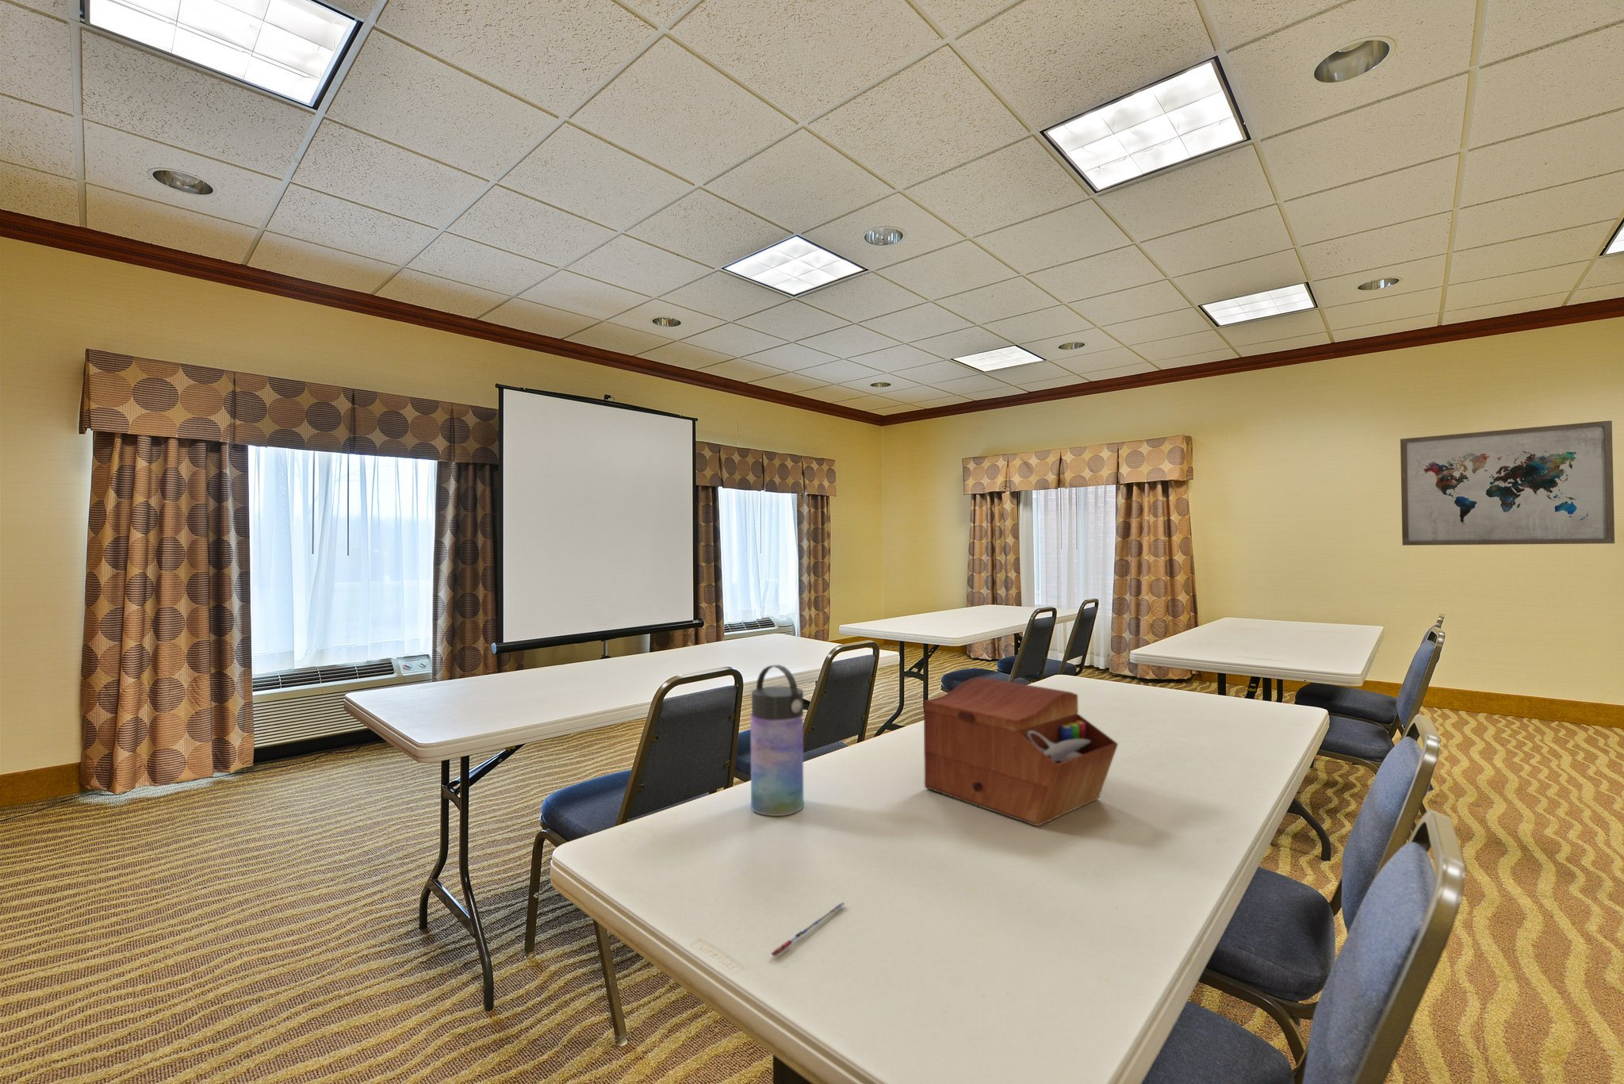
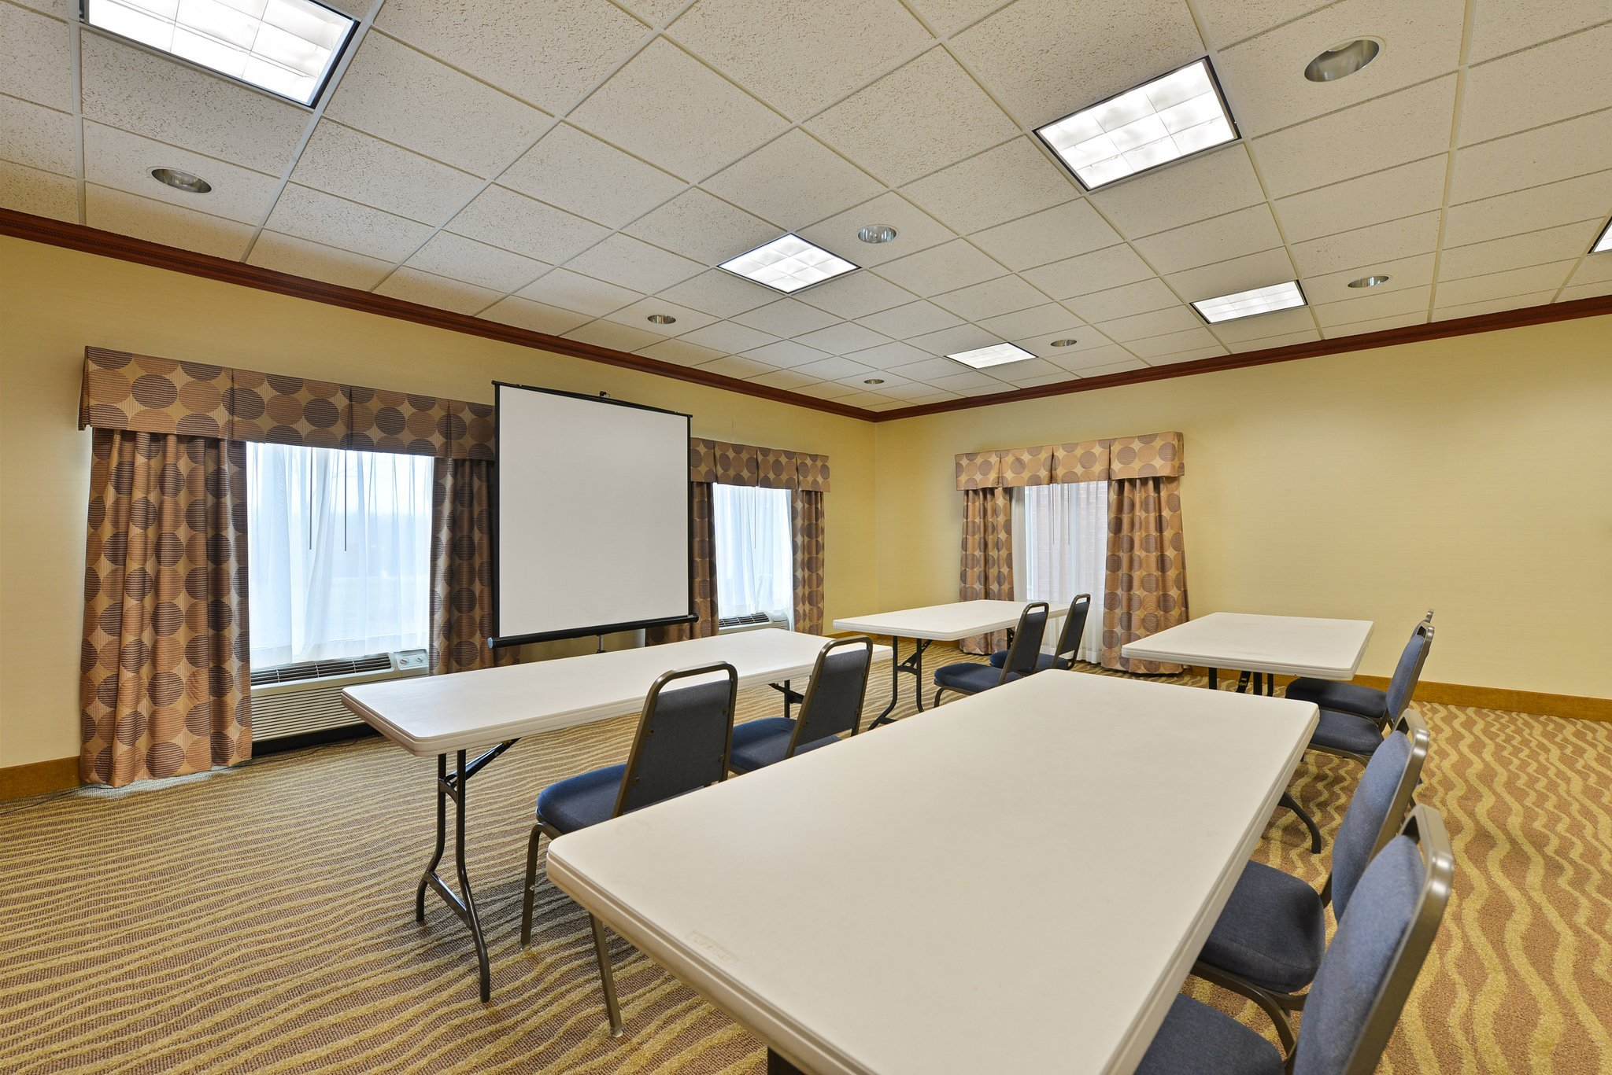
- water bottle (776, 736)
- sewing box (1015, 744)
- wall art (1499, 486)
- pen (810, 927)
